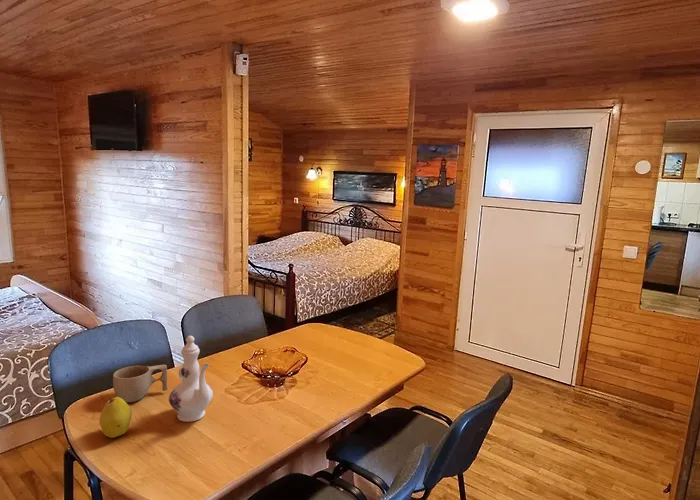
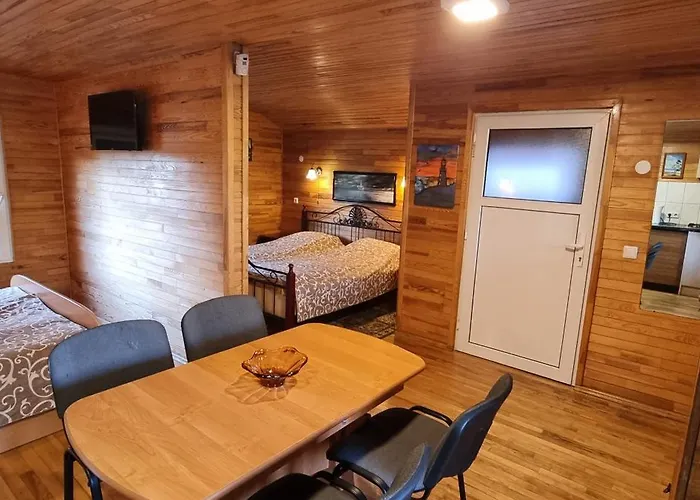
- fruit (115, 415)
- chinaware (193, 377)
- cup (141, 383)
